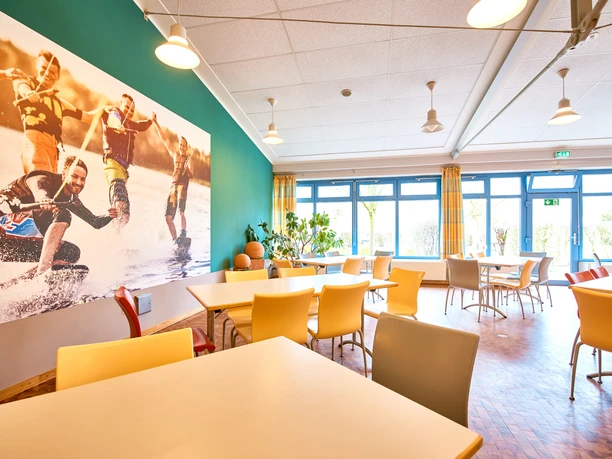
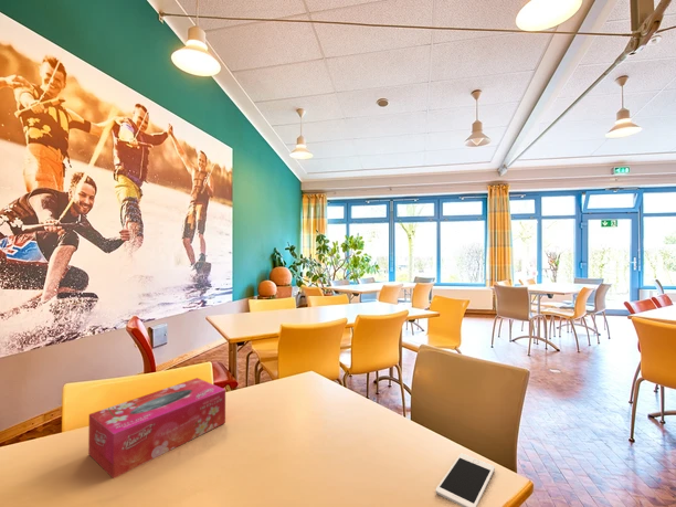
+ tissue box (162, 419)
+ cell phone (466, 478)
